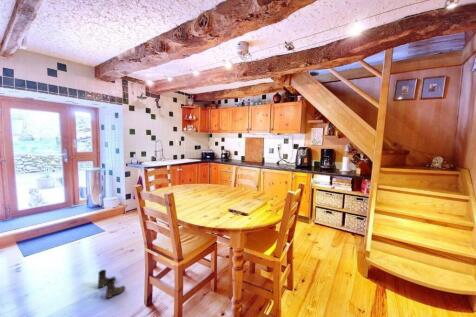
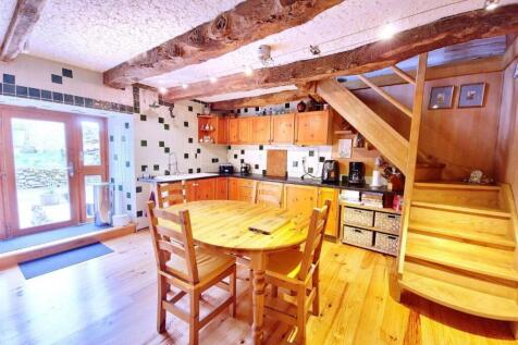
- boots (111, 280)
